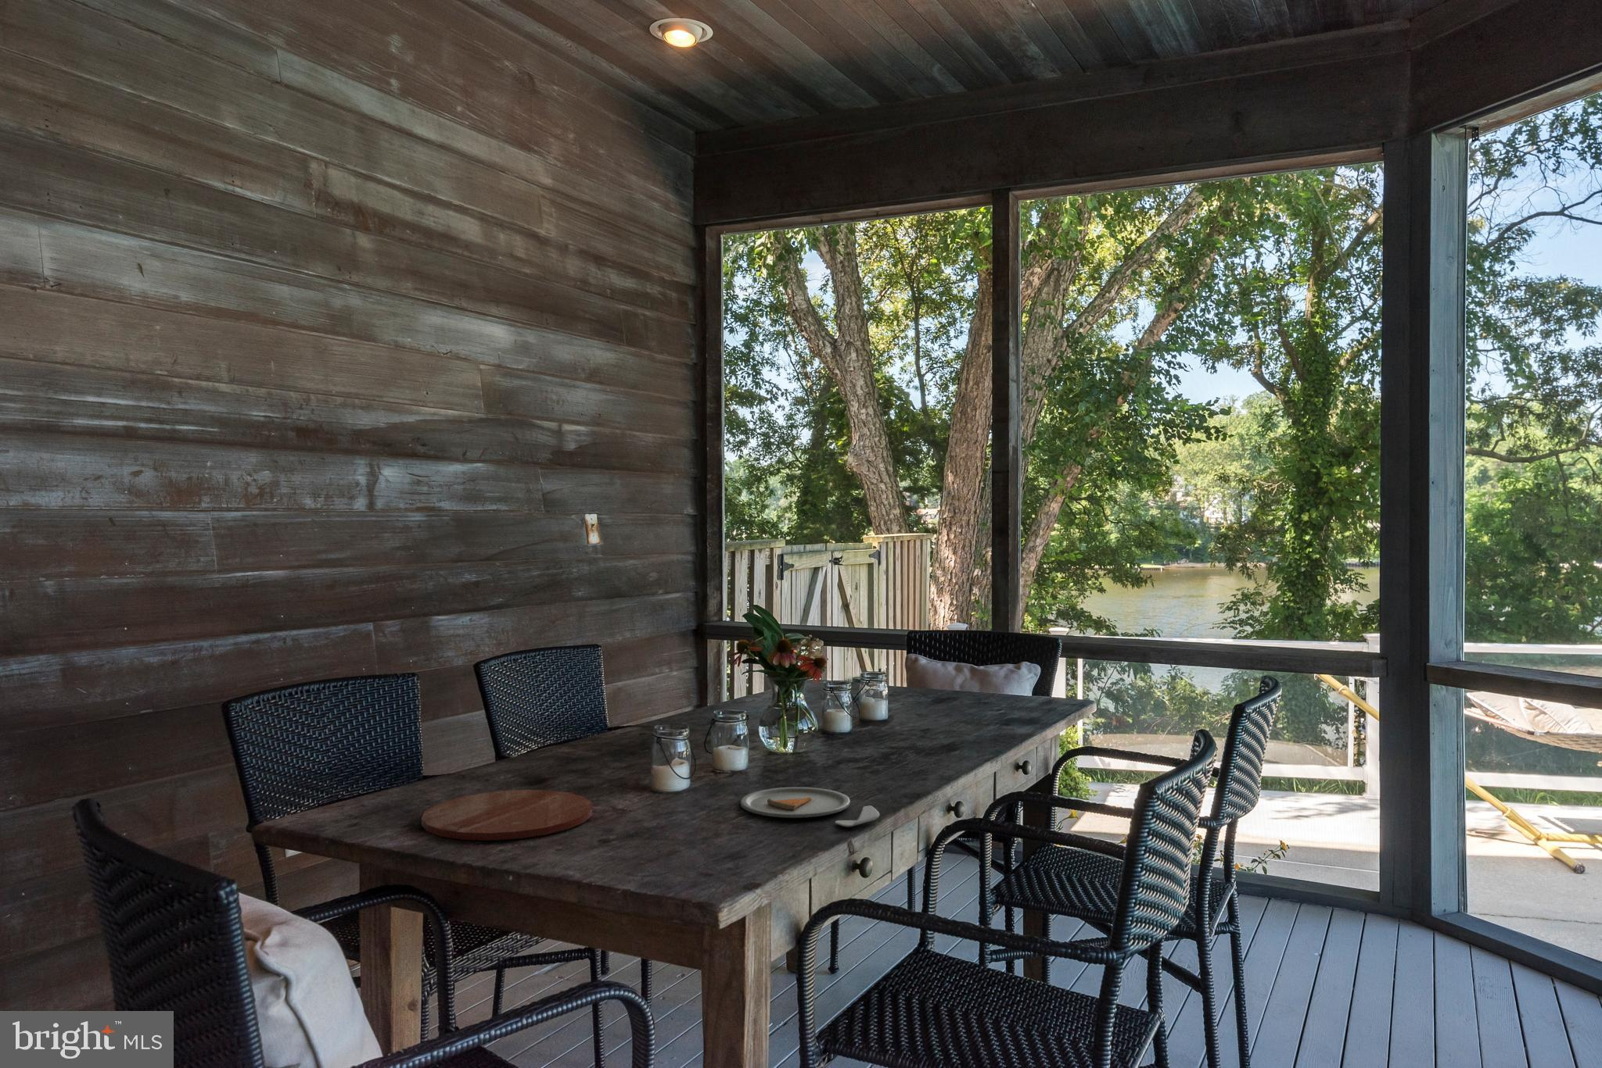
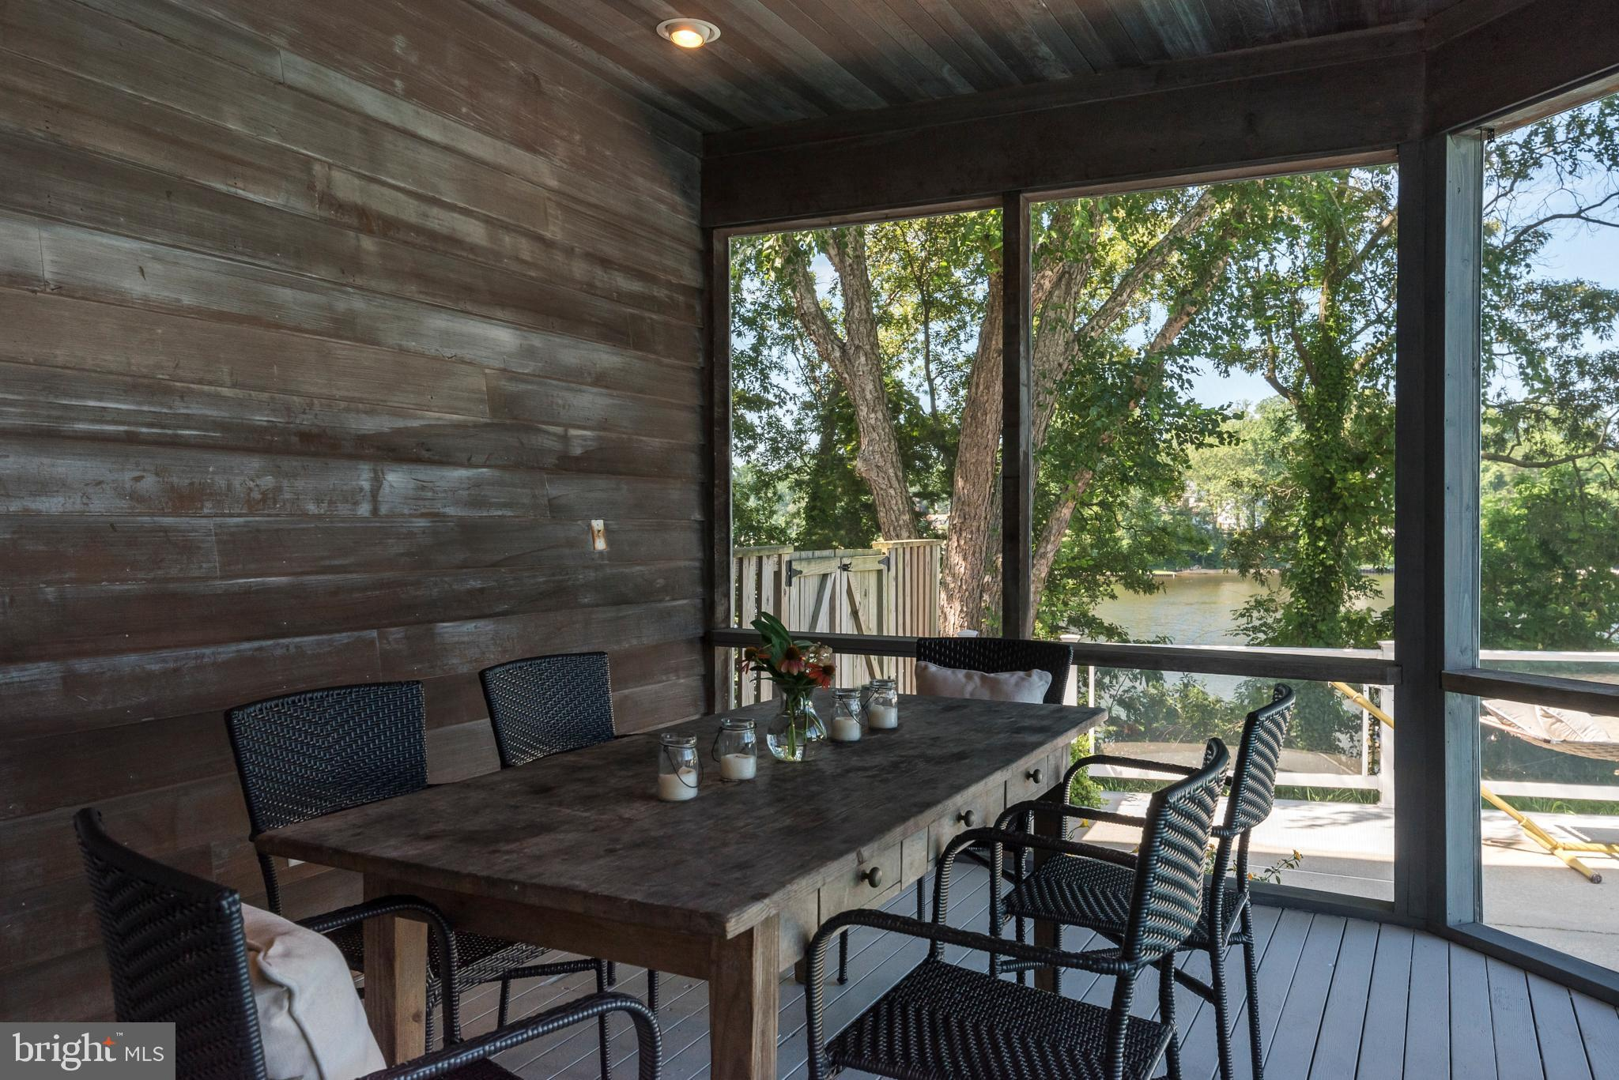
- plate (508, 813)
- dinner plate (810, 805)
